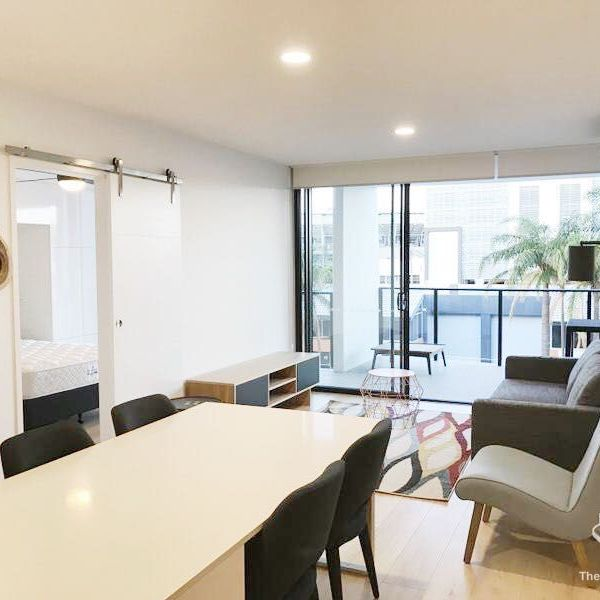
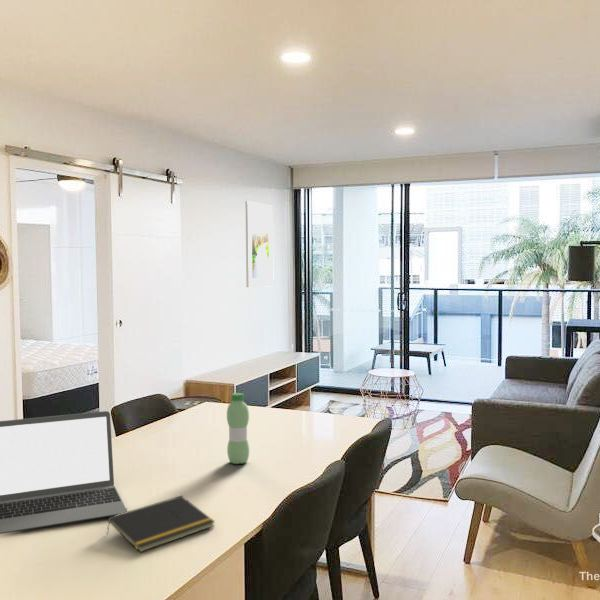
+ water bottle (238, 428)
+ notepad (162, 521)
+ laptop (57, 466)
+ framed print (260, 245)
